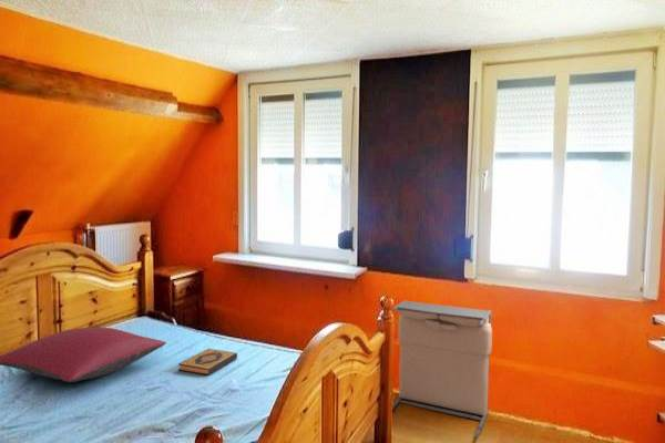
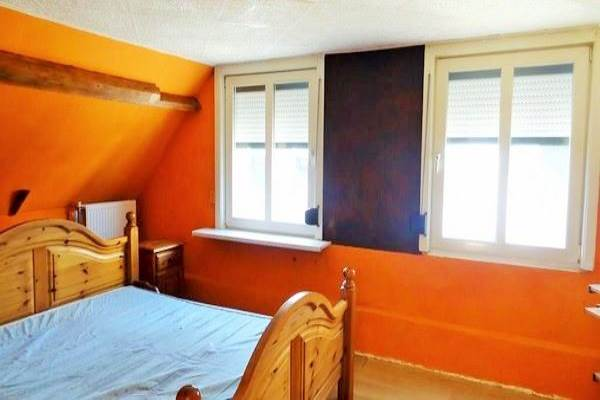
- hardback book (208, 361)
- laundry hamper (438, 363)
- pillow (84, 351)
